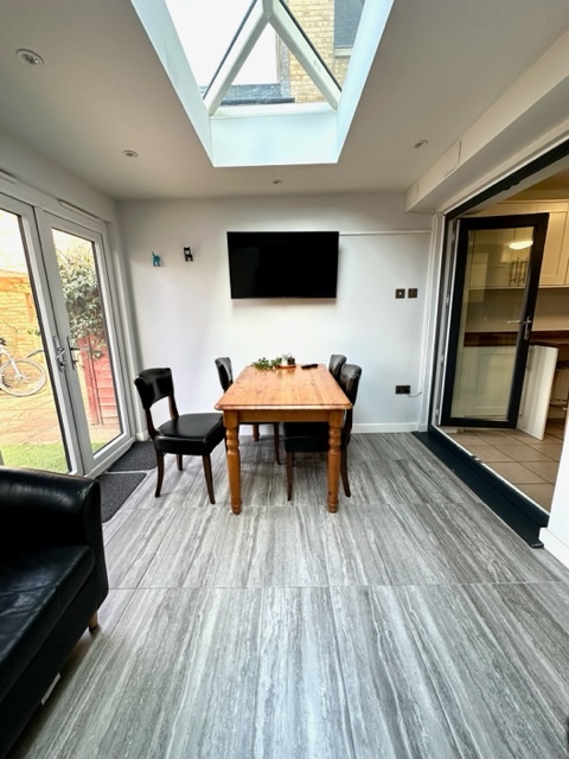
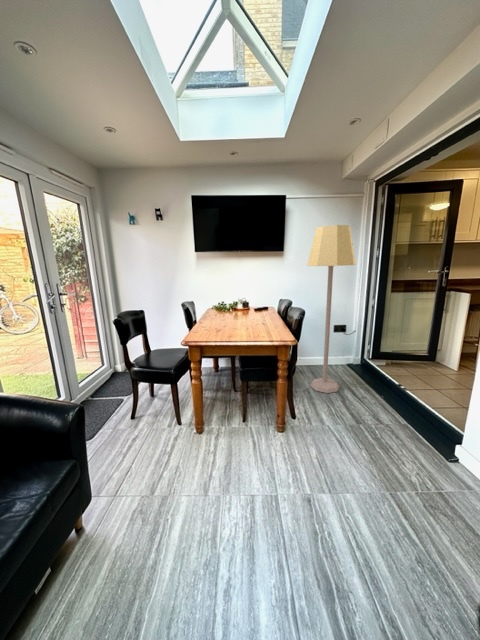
+ lamp (328, 312)
